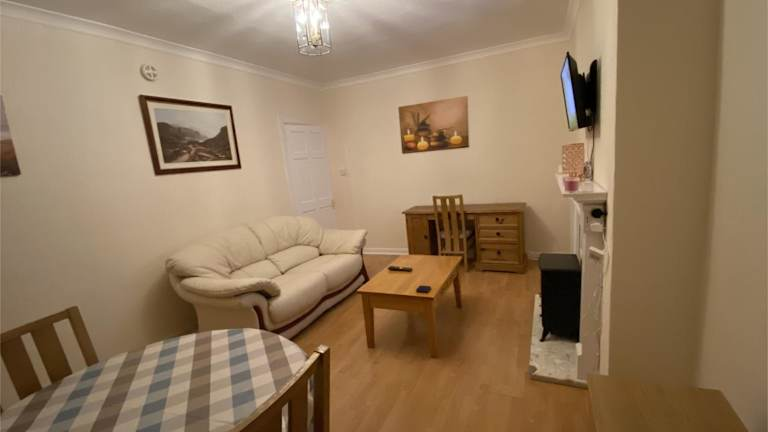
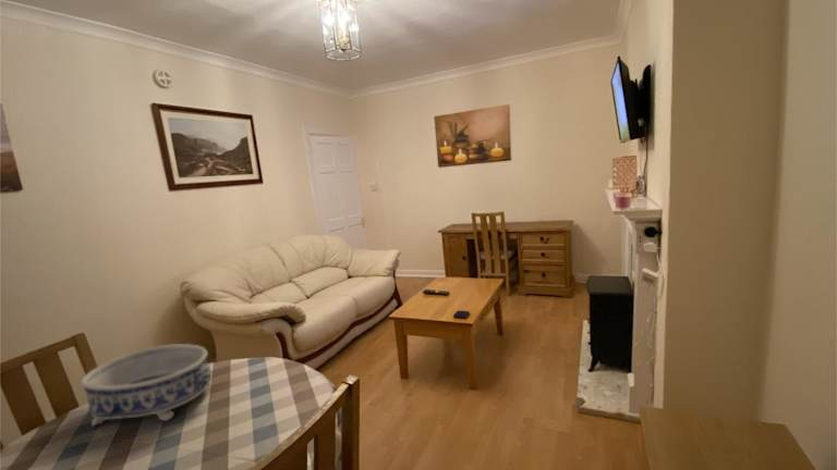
+ decorative bowl (151, 383)
